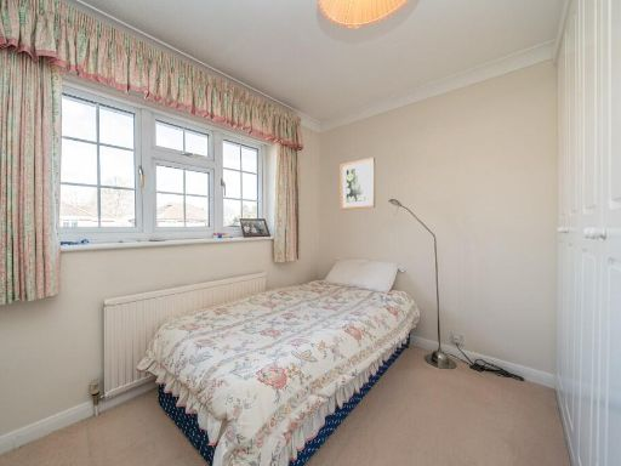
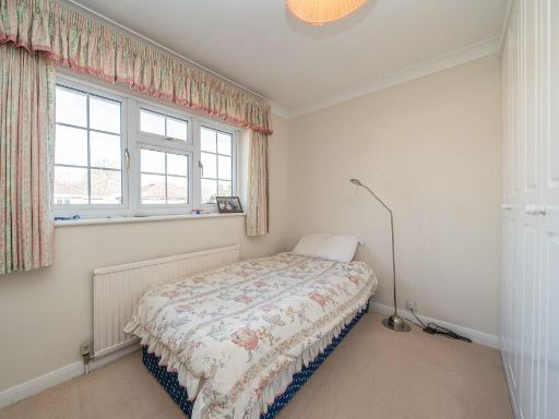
- wall art (357, 184)
